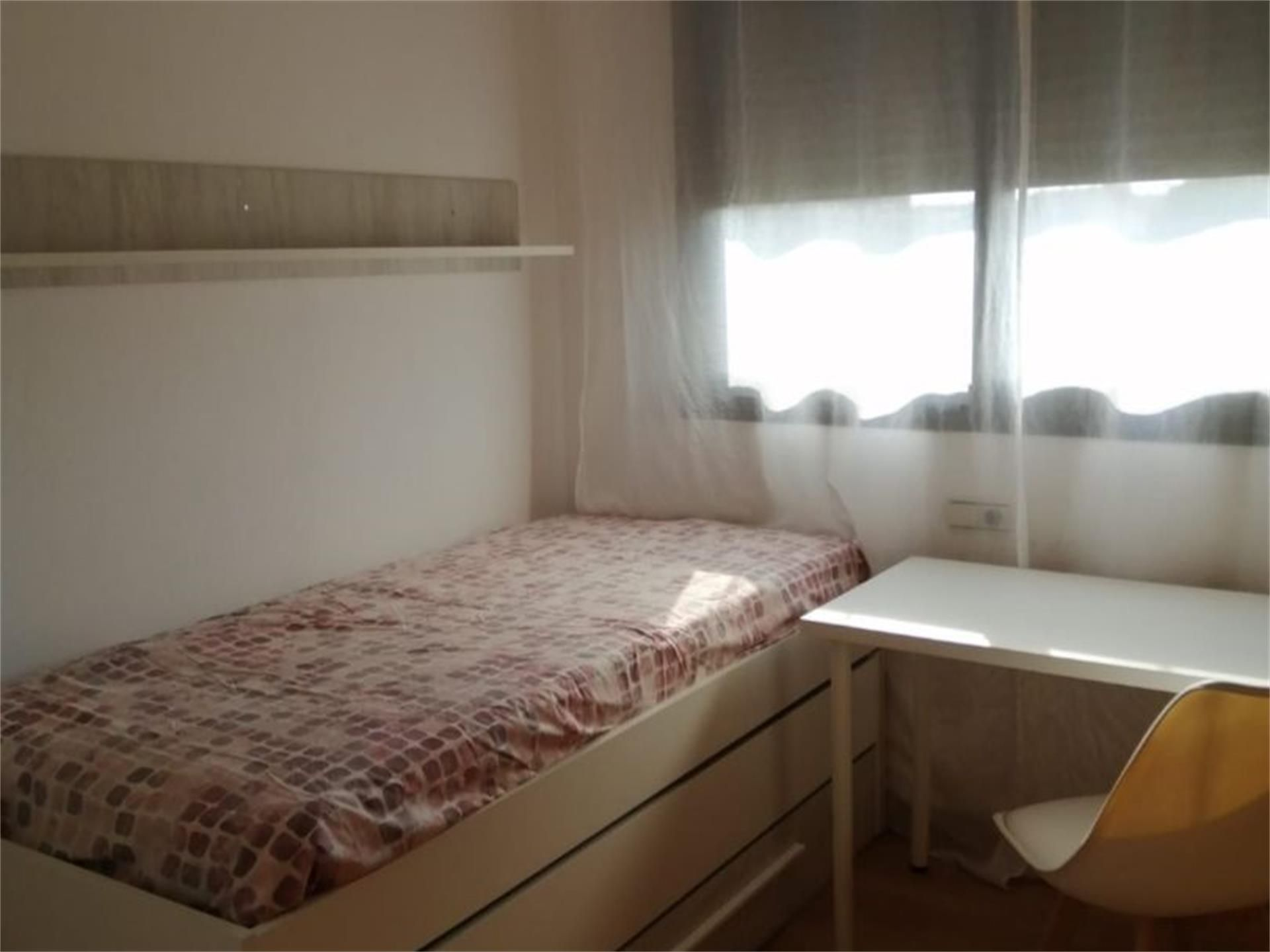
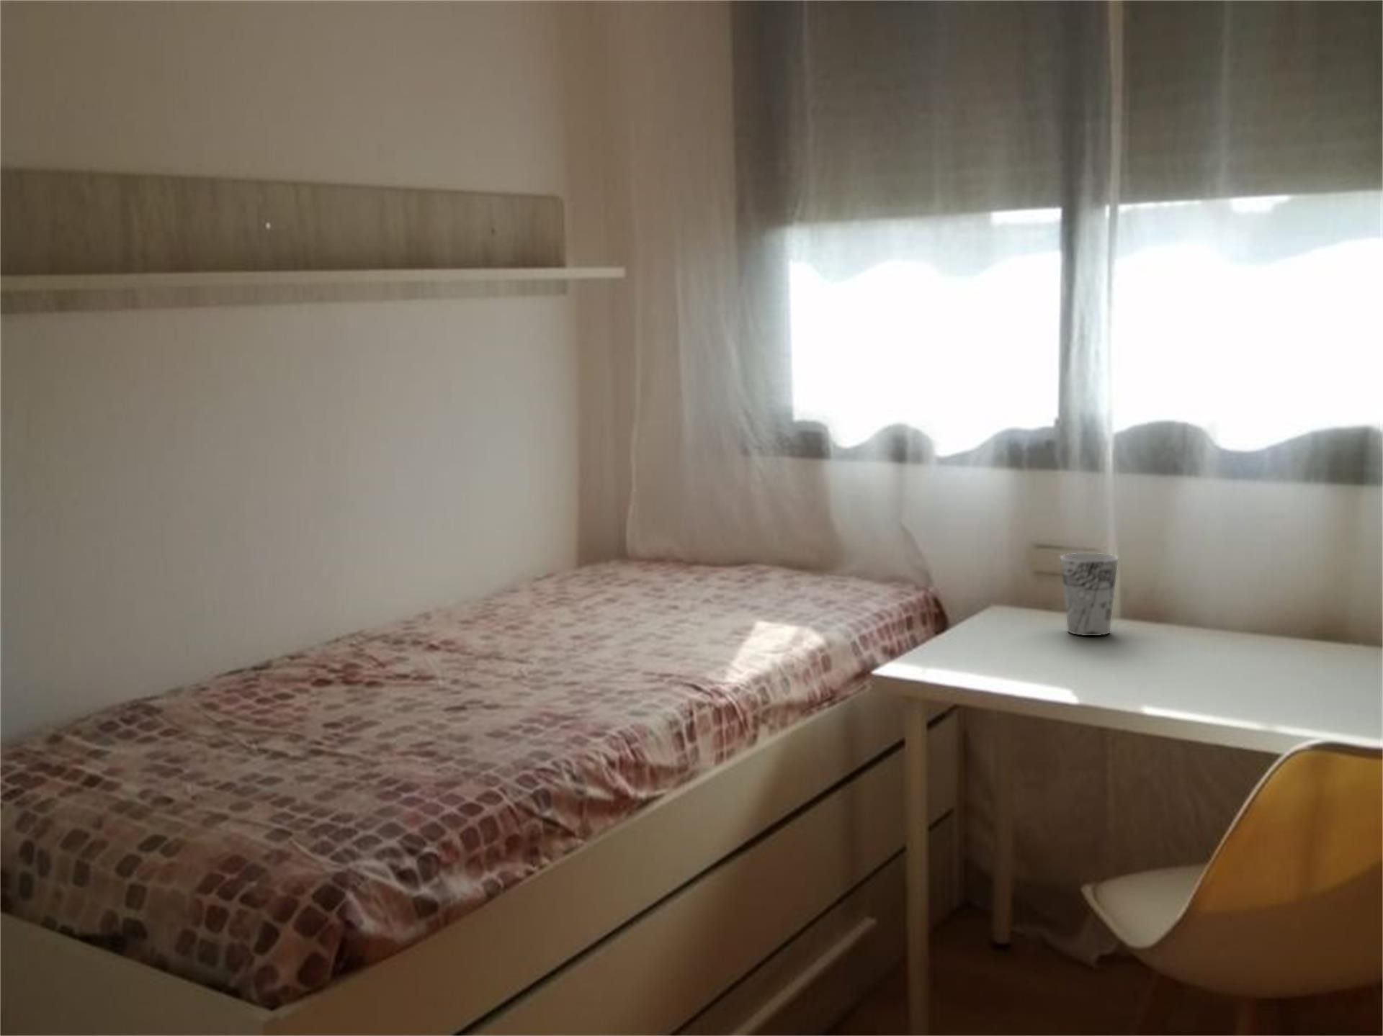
+ cup (1088, 594)
